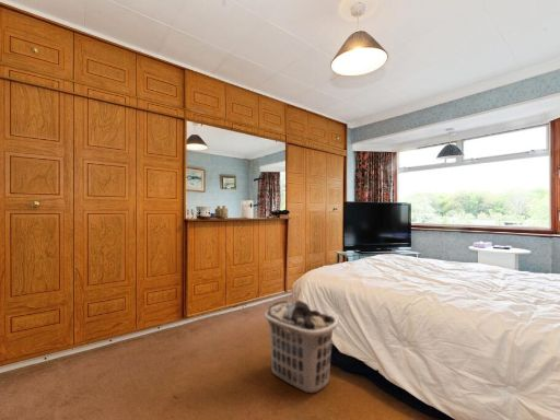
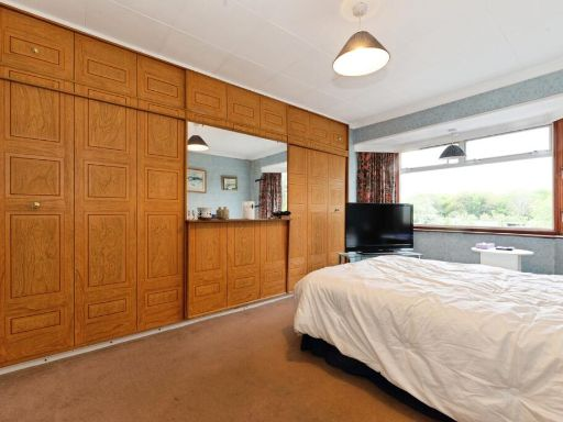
- clothes hamper (300, 339)
